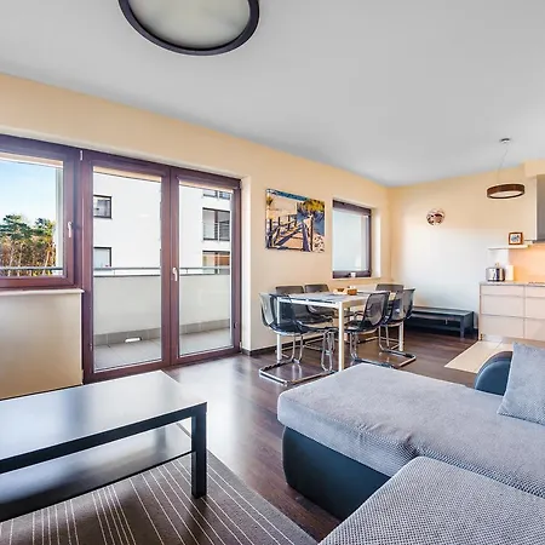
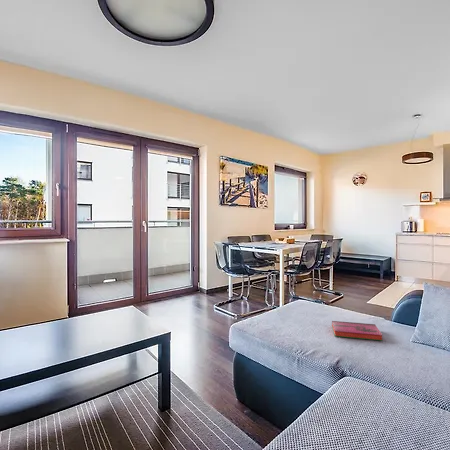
+ hardback book (355, 330)
